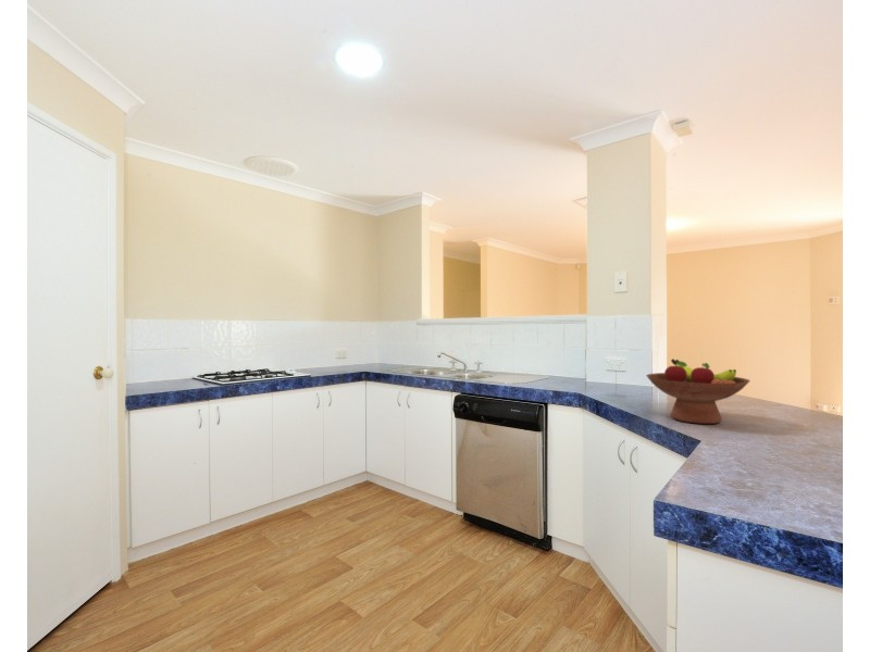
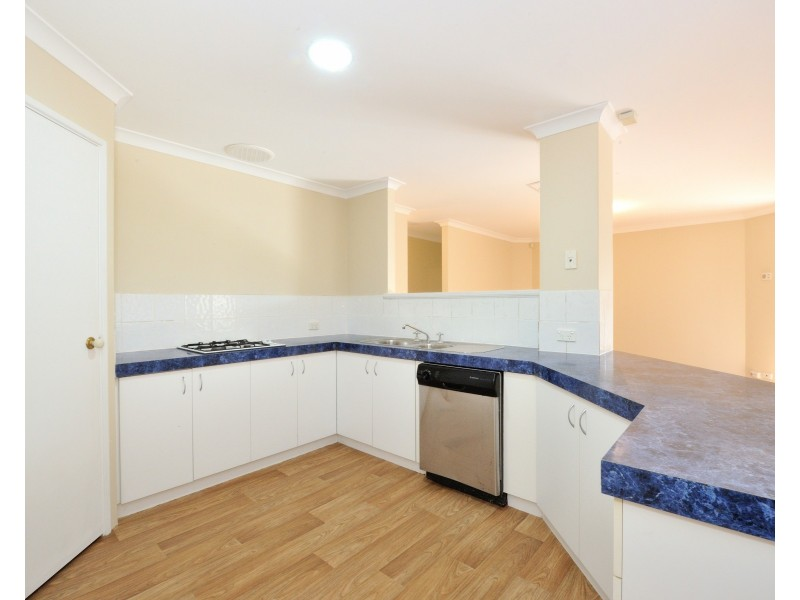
- fruit bowl (695, 390)
